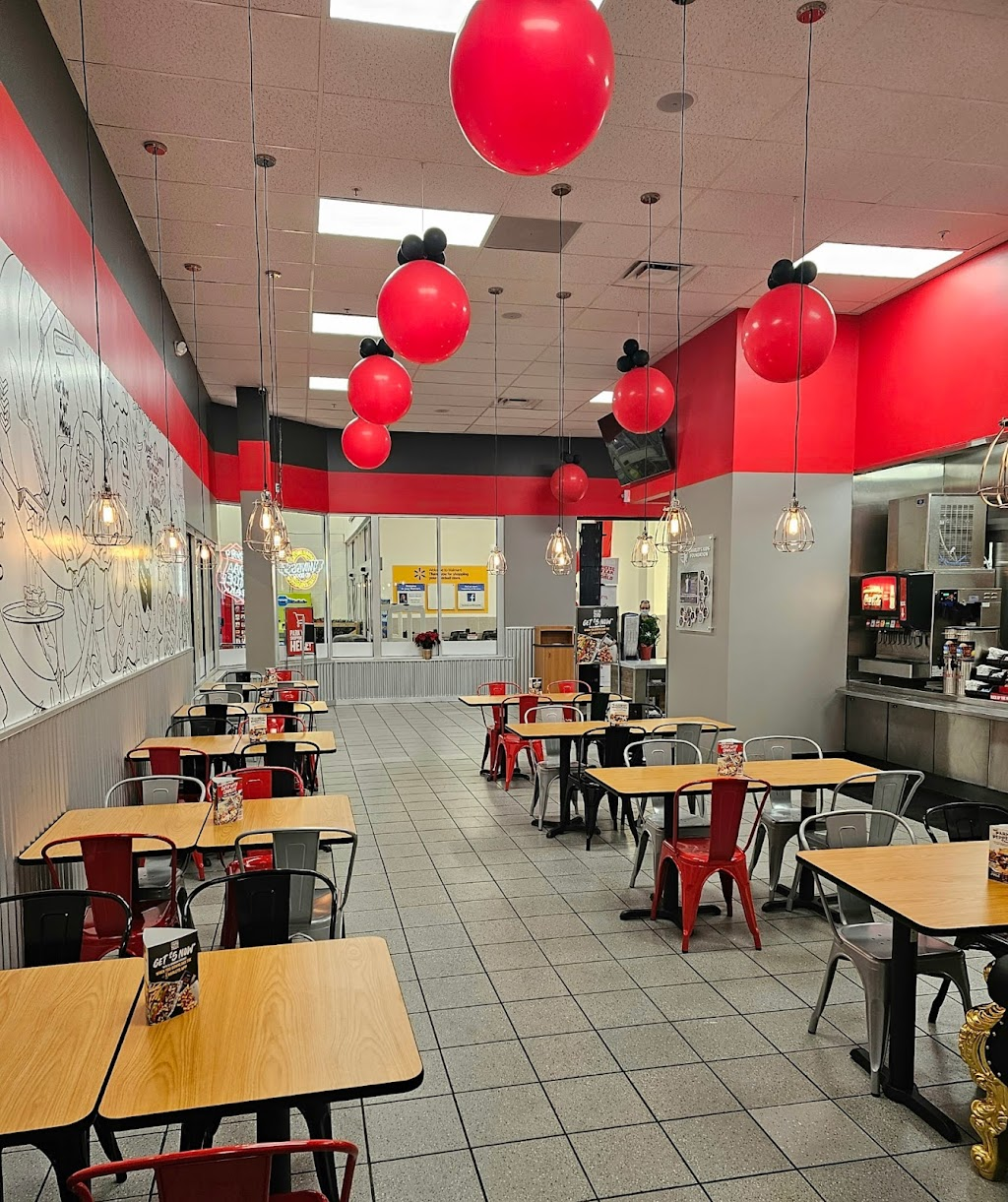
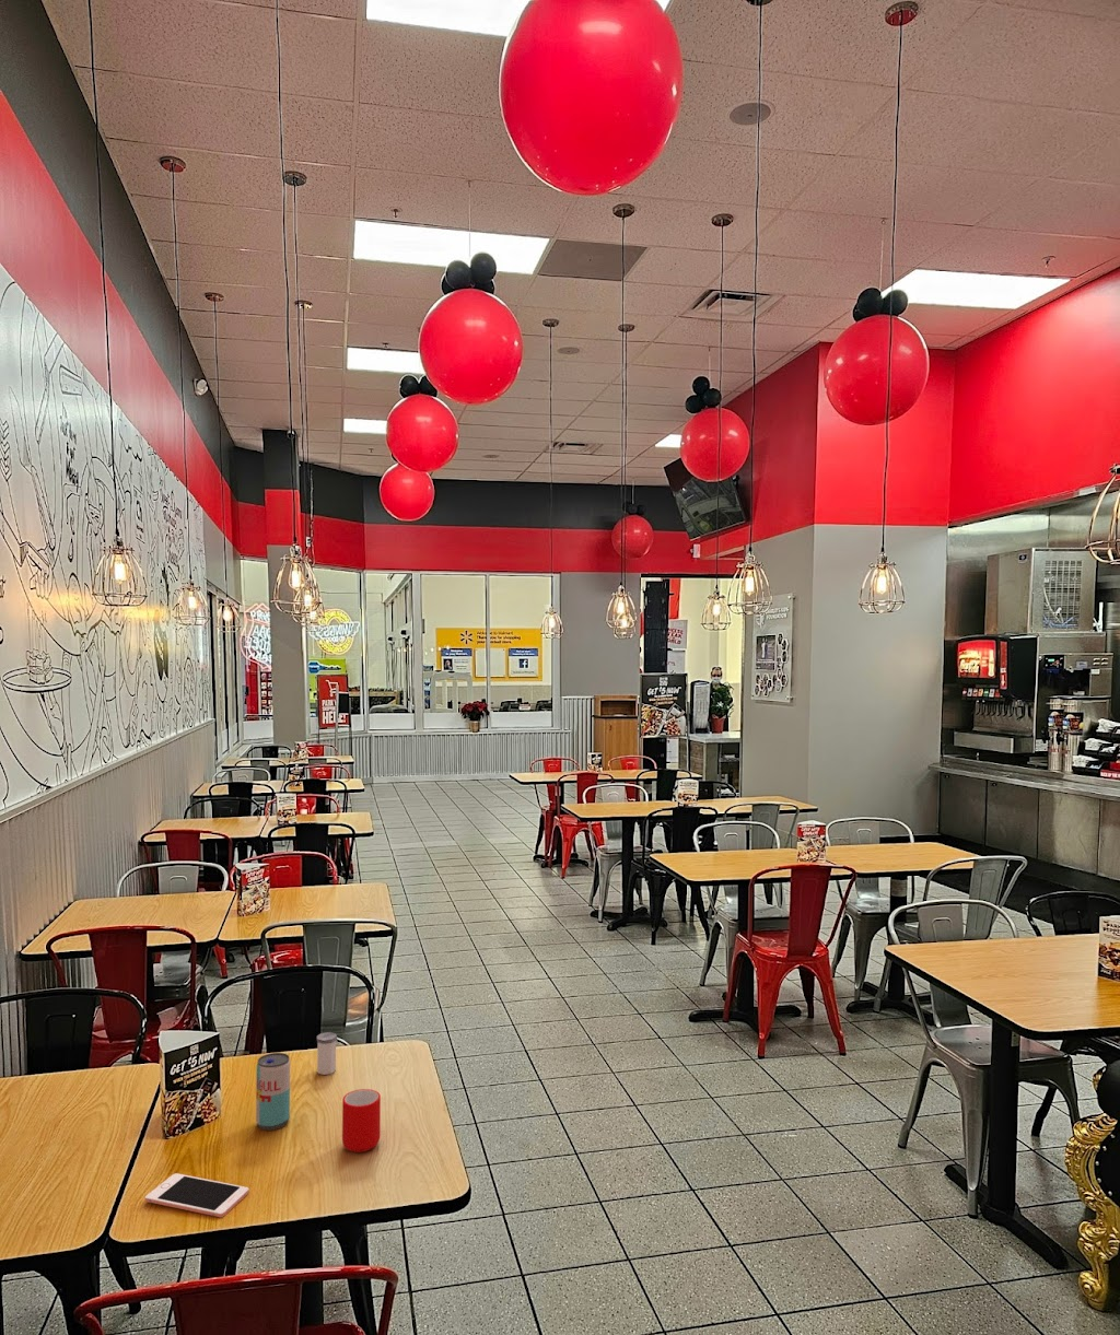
+ salt shaker (326, 1053)
+ beverage can (272, 1090)
+ cup (364, 1116)
+ cell phone (197, 1194)
